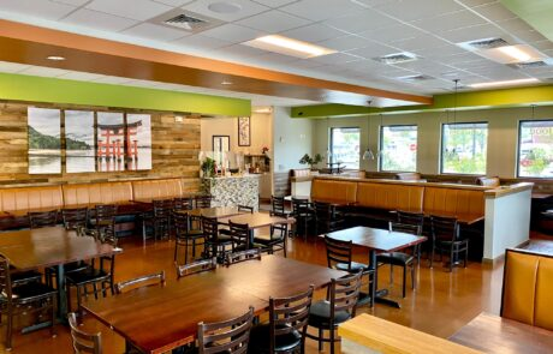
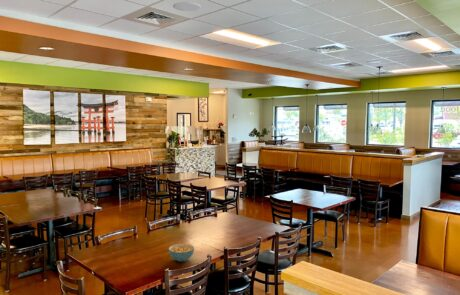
+ cereal bowl (181, 254)
